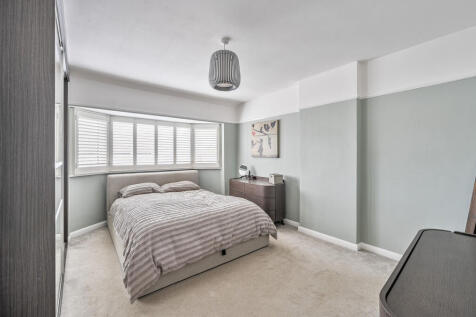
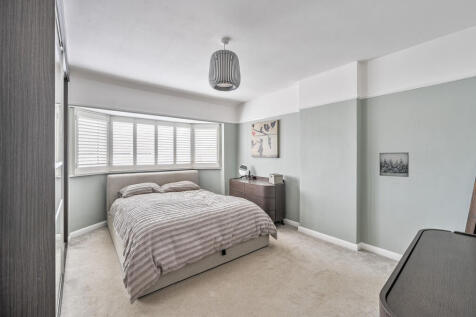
+ wall art (393, 164)
